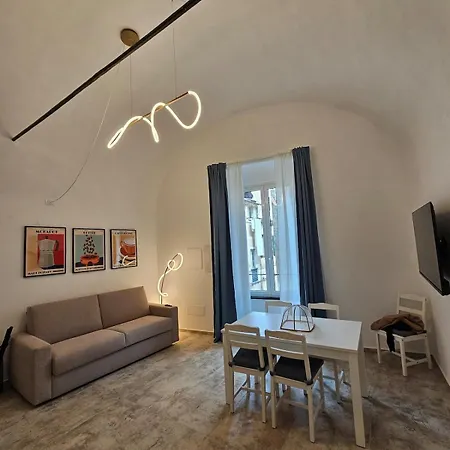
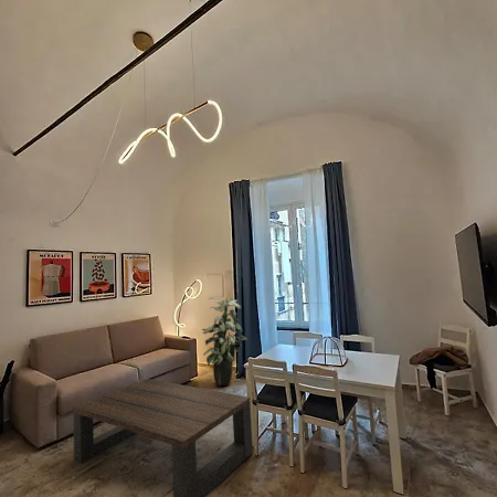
+ coffee table (161, 429)
+ indoor plant (222, 339)
